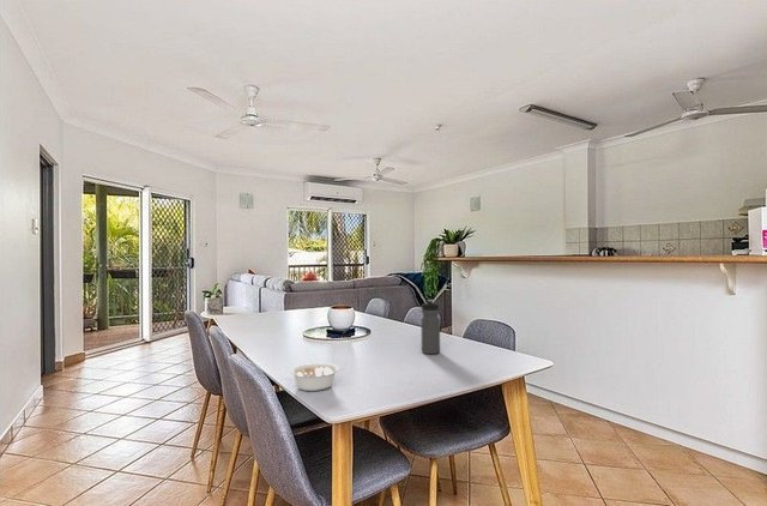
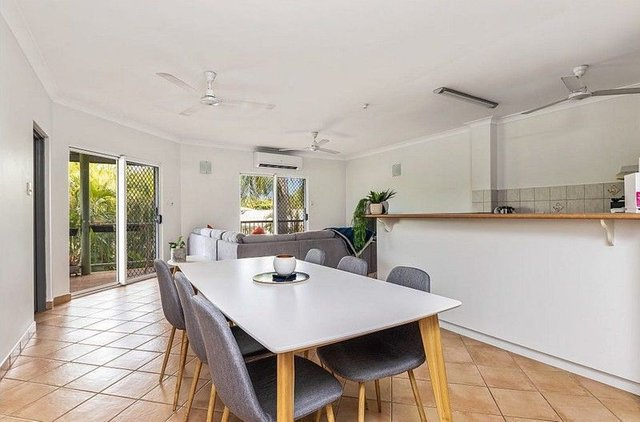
- legume (316, 375)
- water bottle (430, 325)
